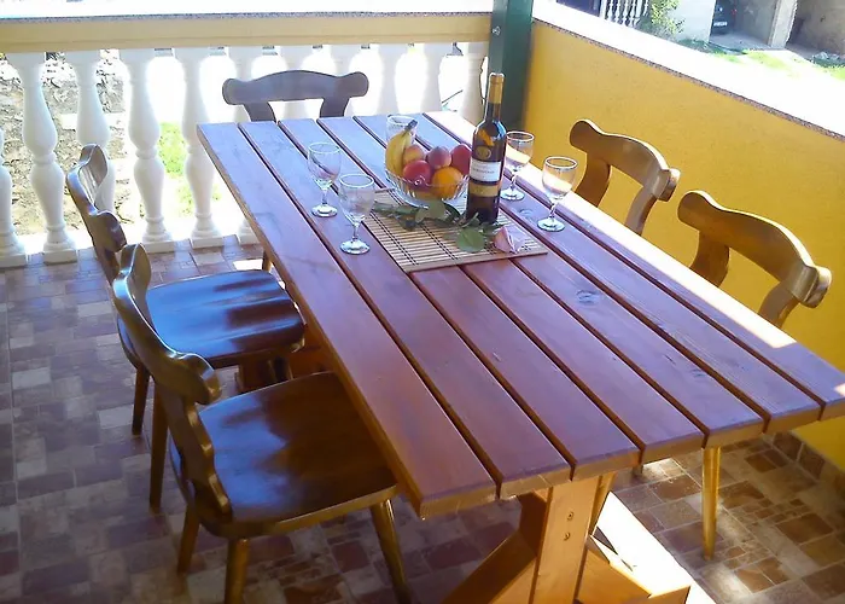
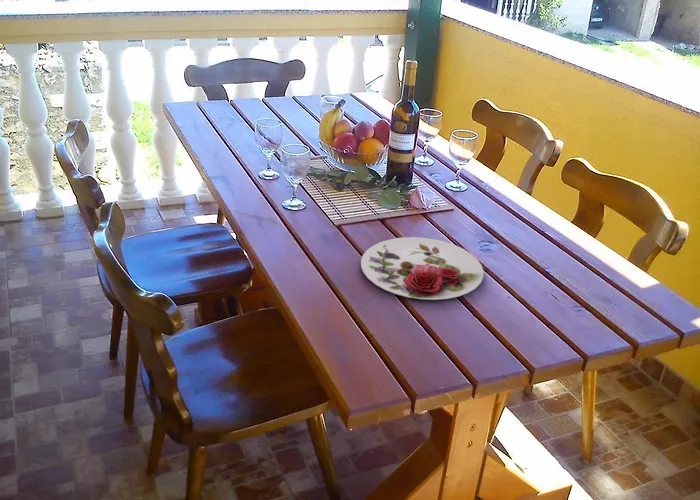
+ plate (422, 265)
